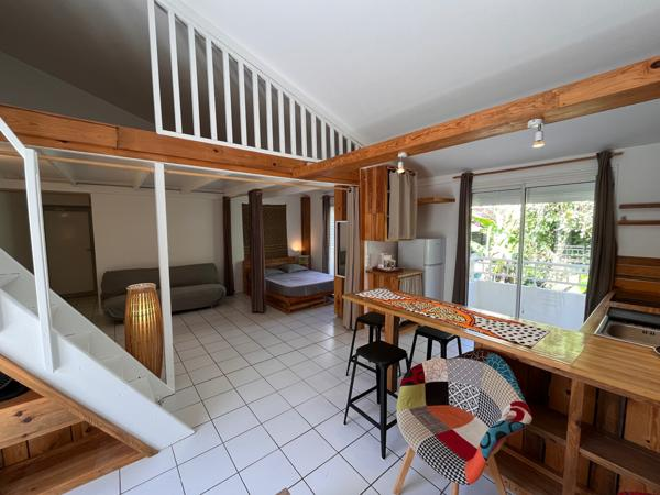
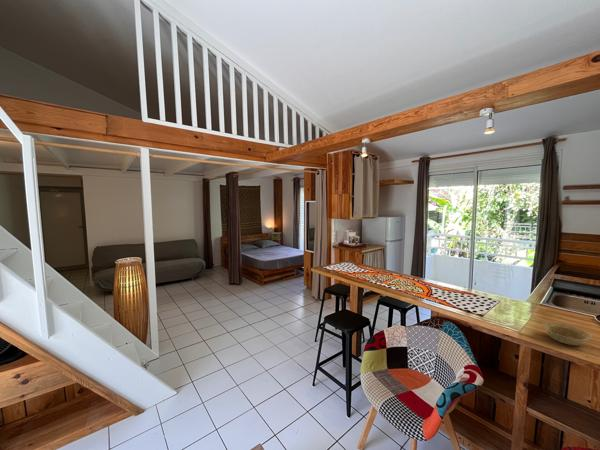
+ bowl (564, 335)
